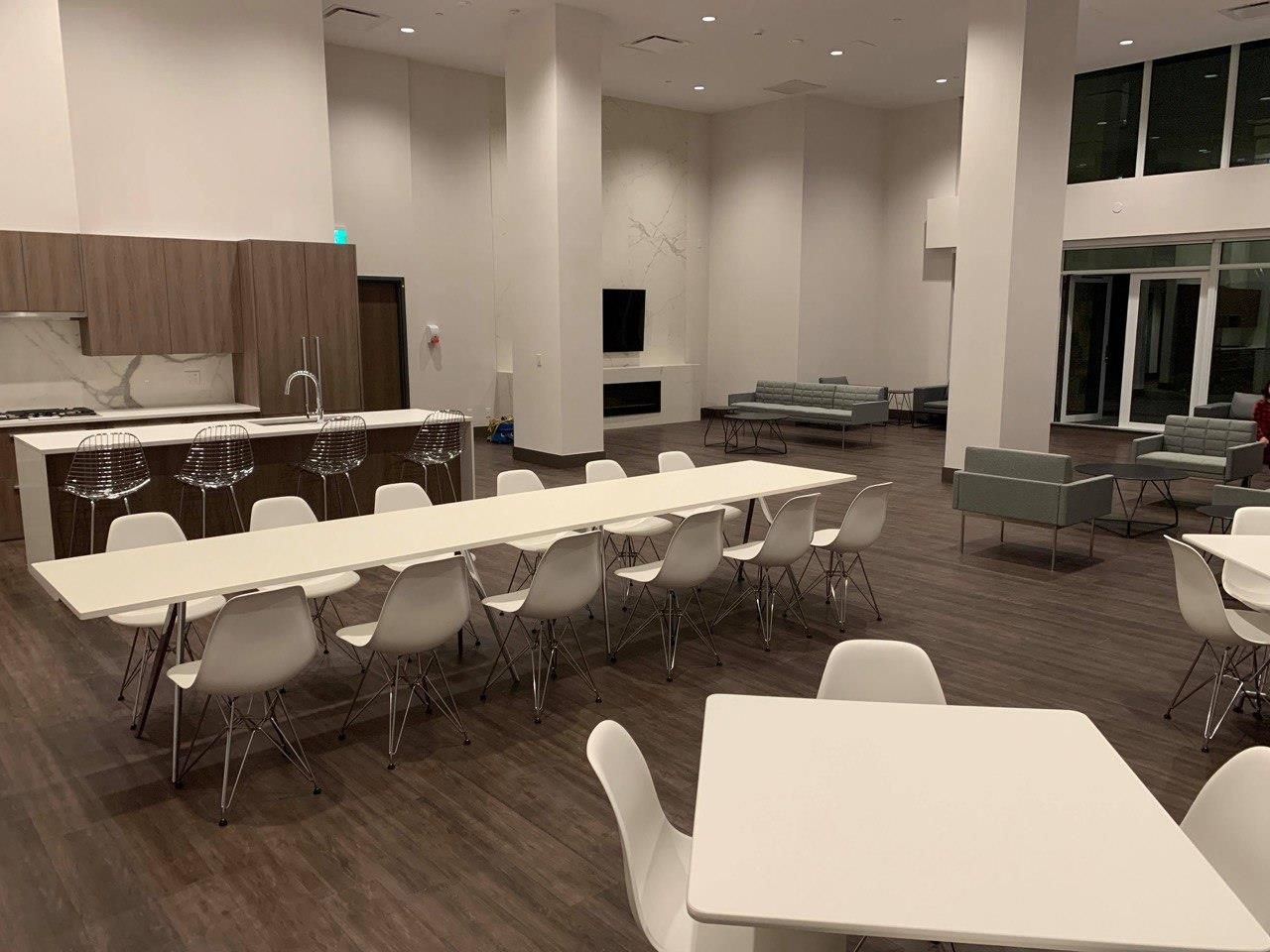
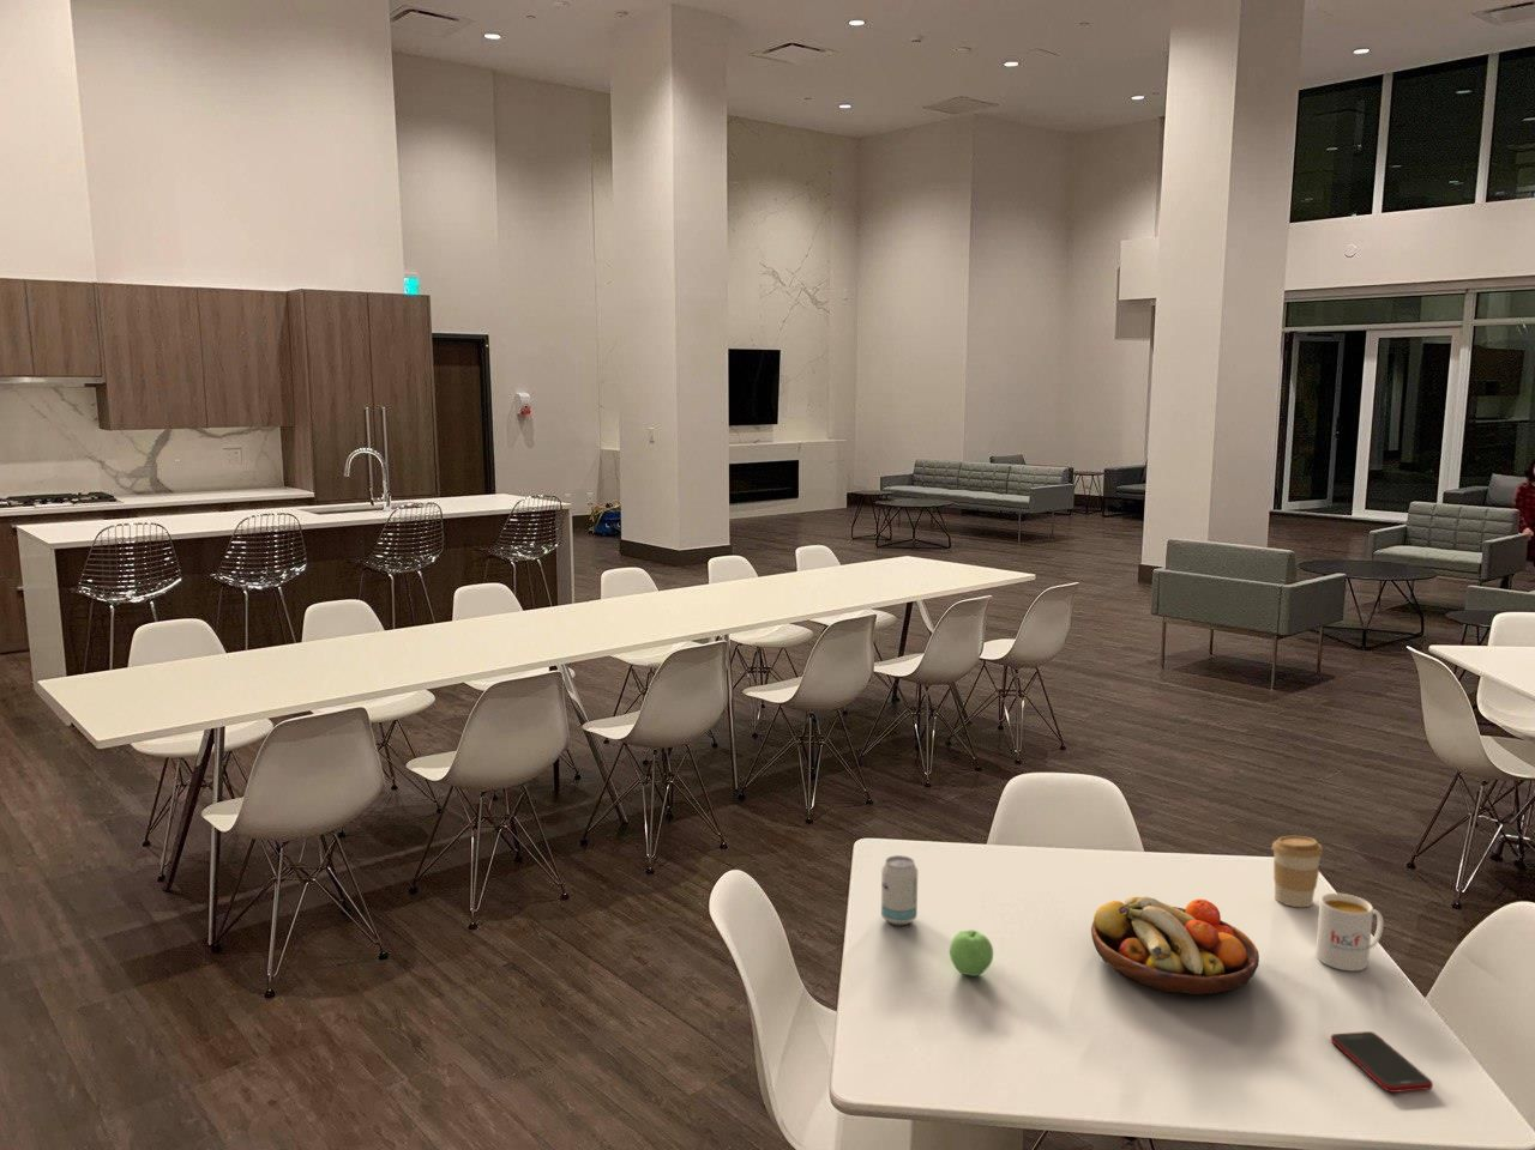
+ coffee cup (1296, 869)
+ mug (1351, 931)
+ fruit bowl (1174, 934)
+ apple (972, 951)
+ cell phone (1379, 1061)
+ beverage can (899, 890)
